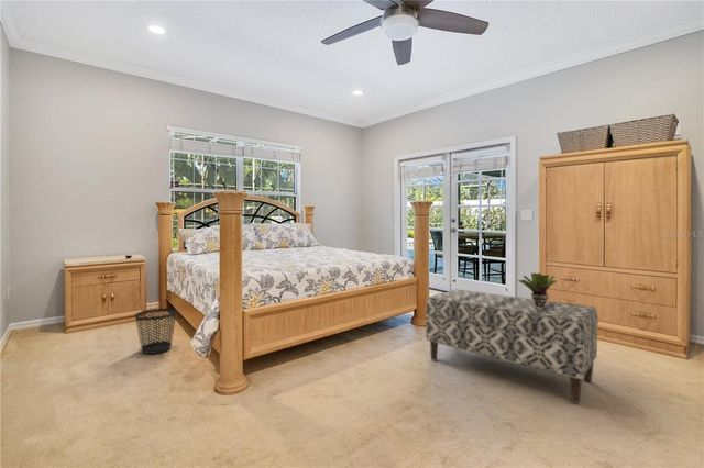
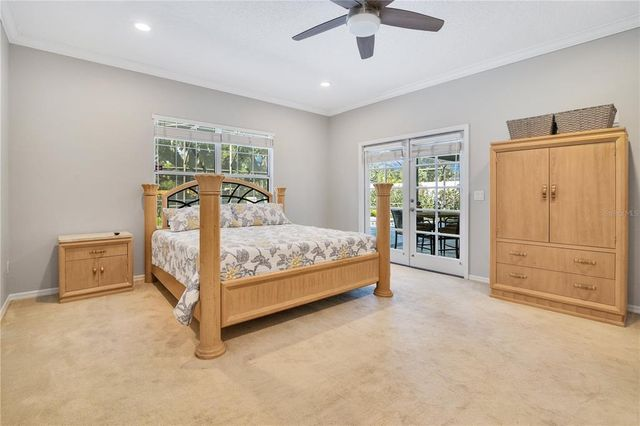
- wastebasket (156, 331)
- bench (505, 335)
- potted plant (540, 289)
